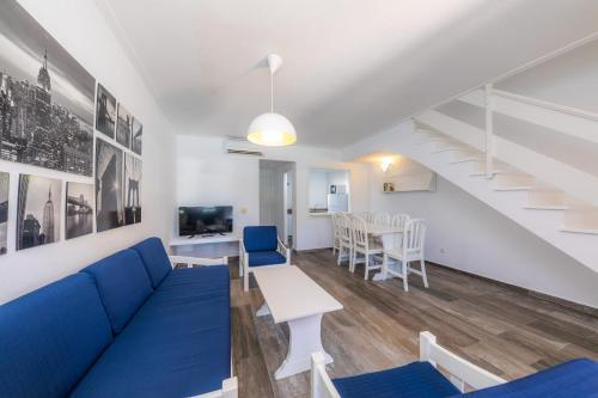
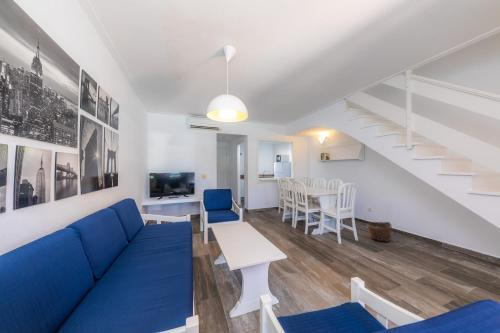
+ basket (379, 230)
